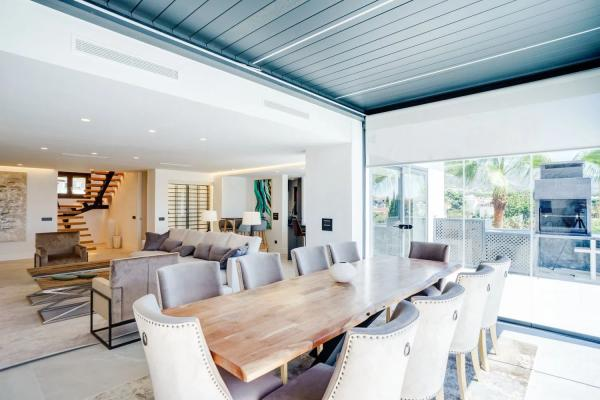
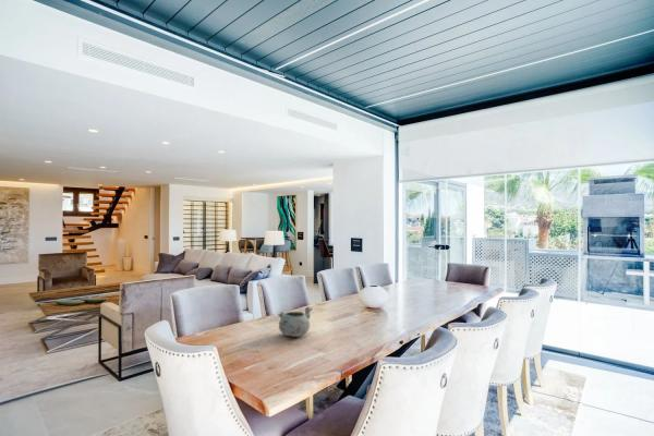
+ decorative bowl (294, 322)
